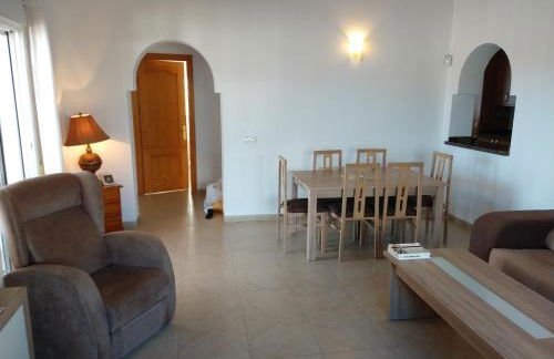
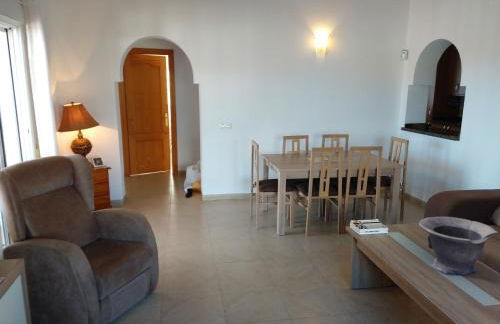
+ decorative bowl (453, 246)
